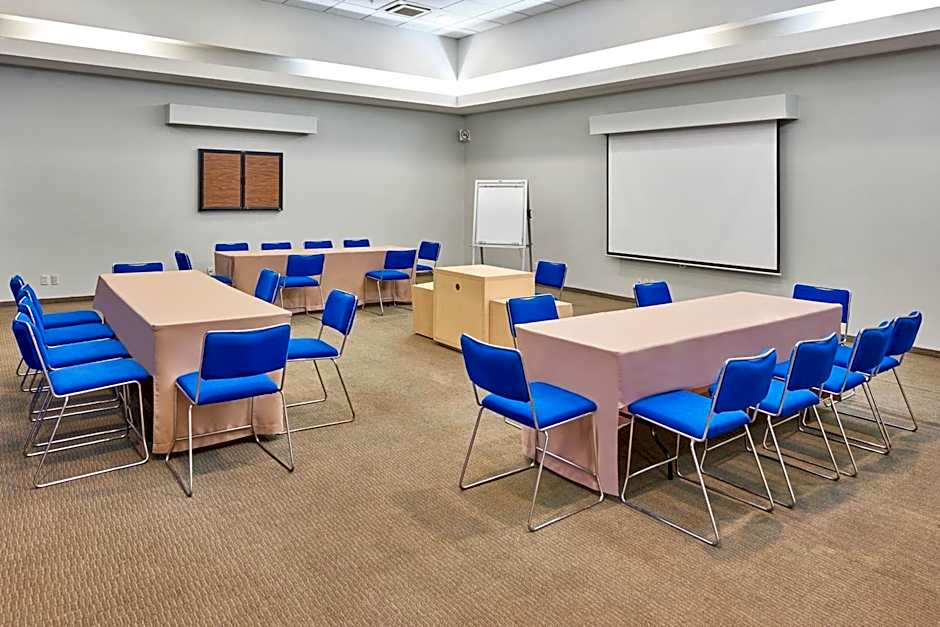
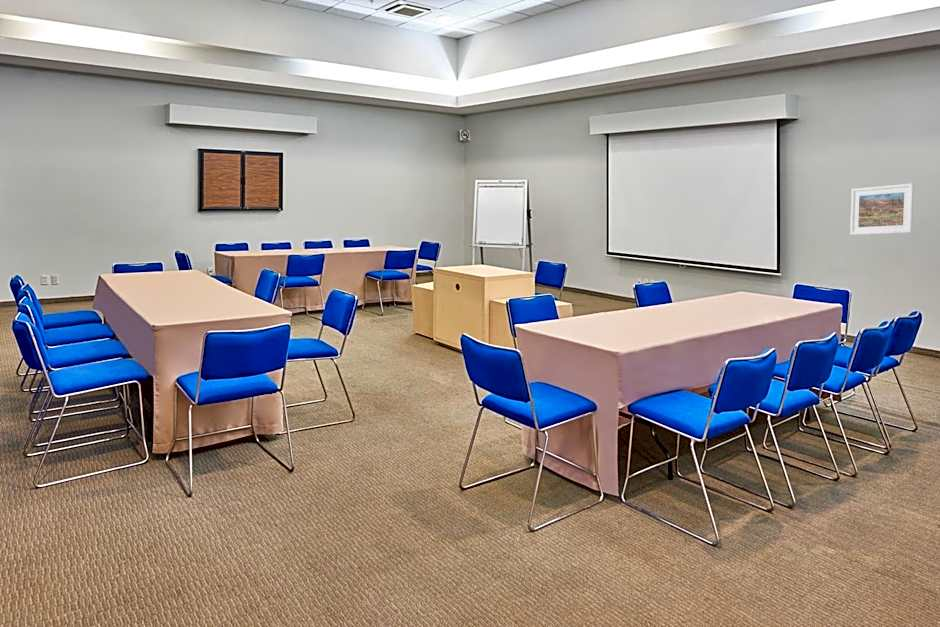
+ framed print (880, 210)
